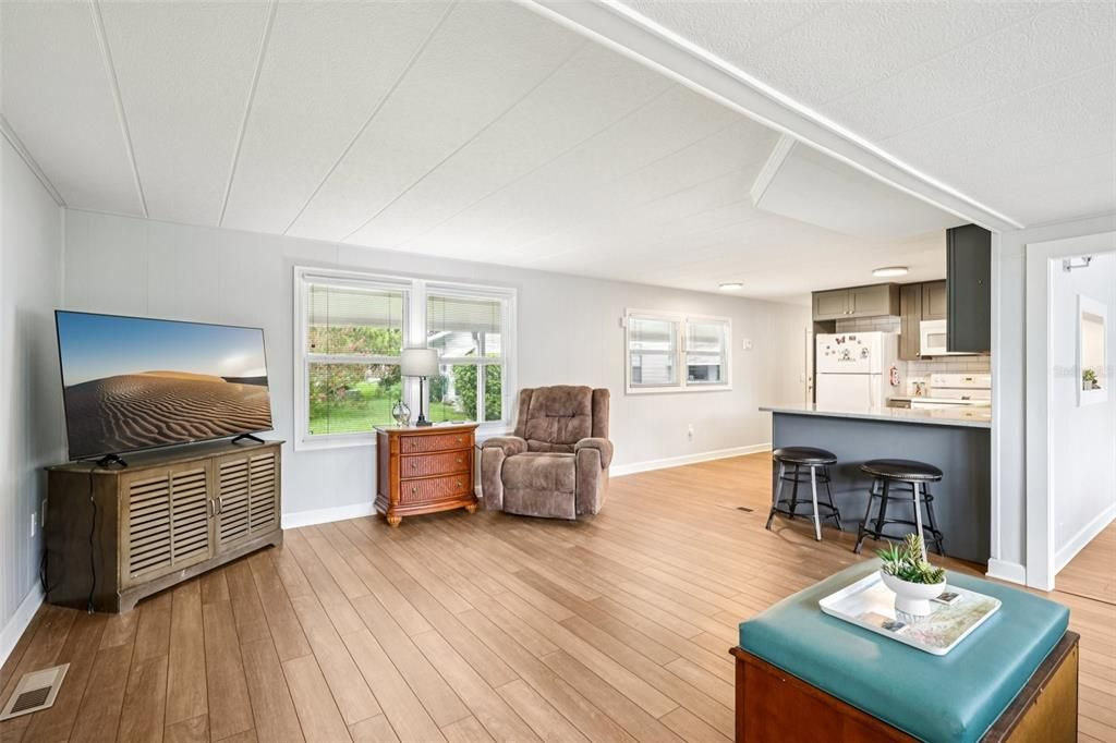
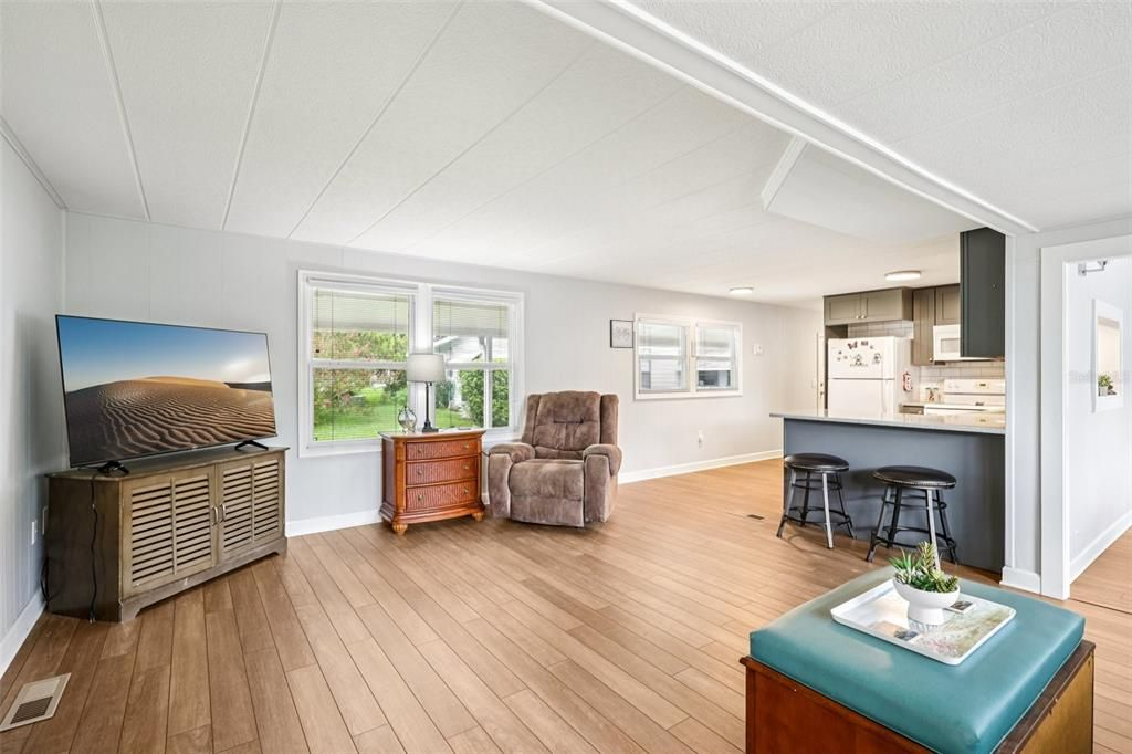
+ wall art (621, 334)
